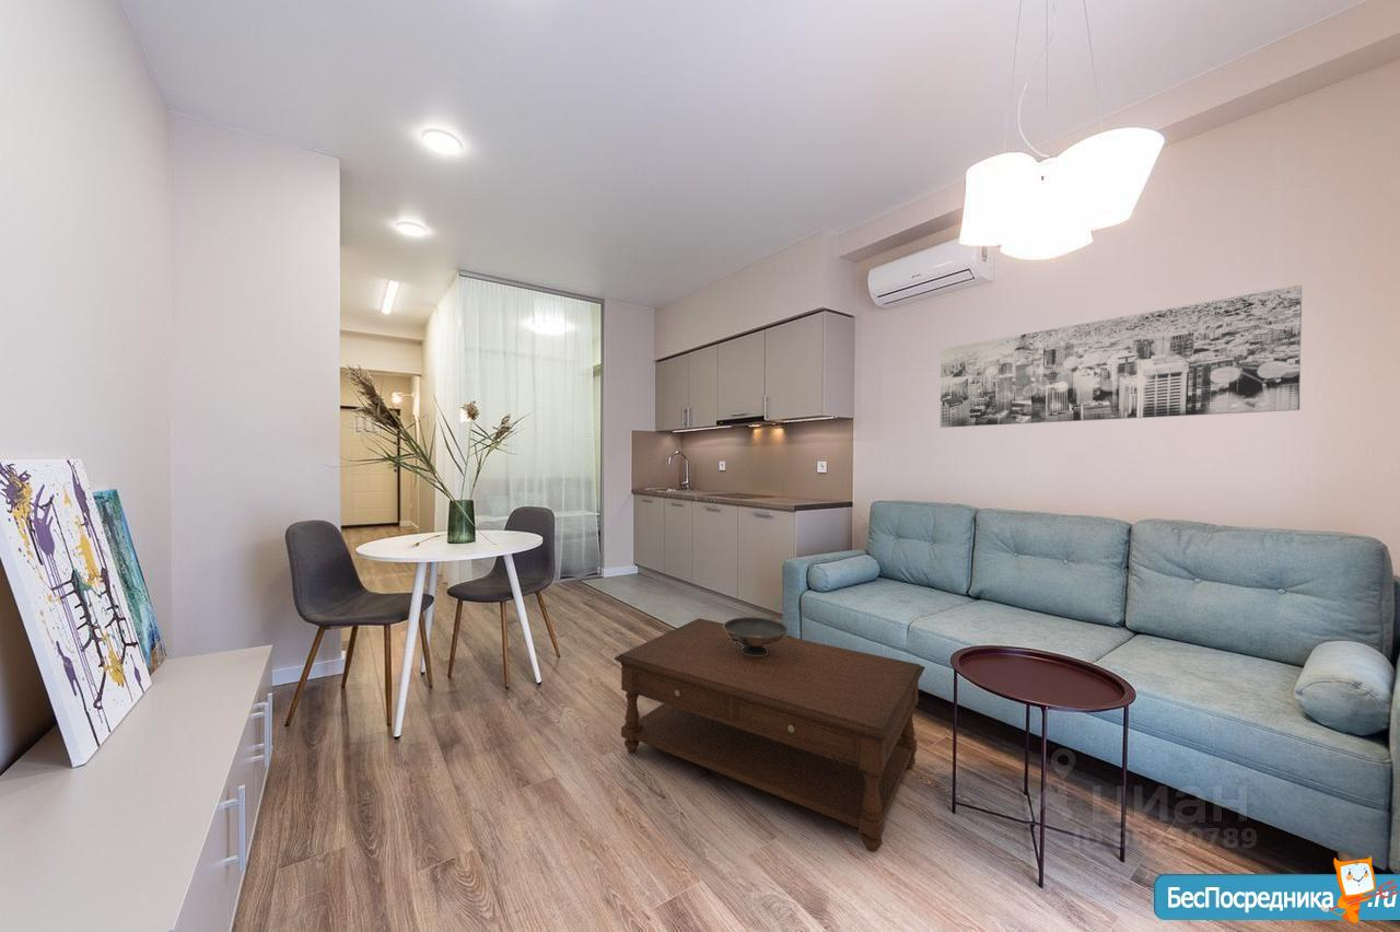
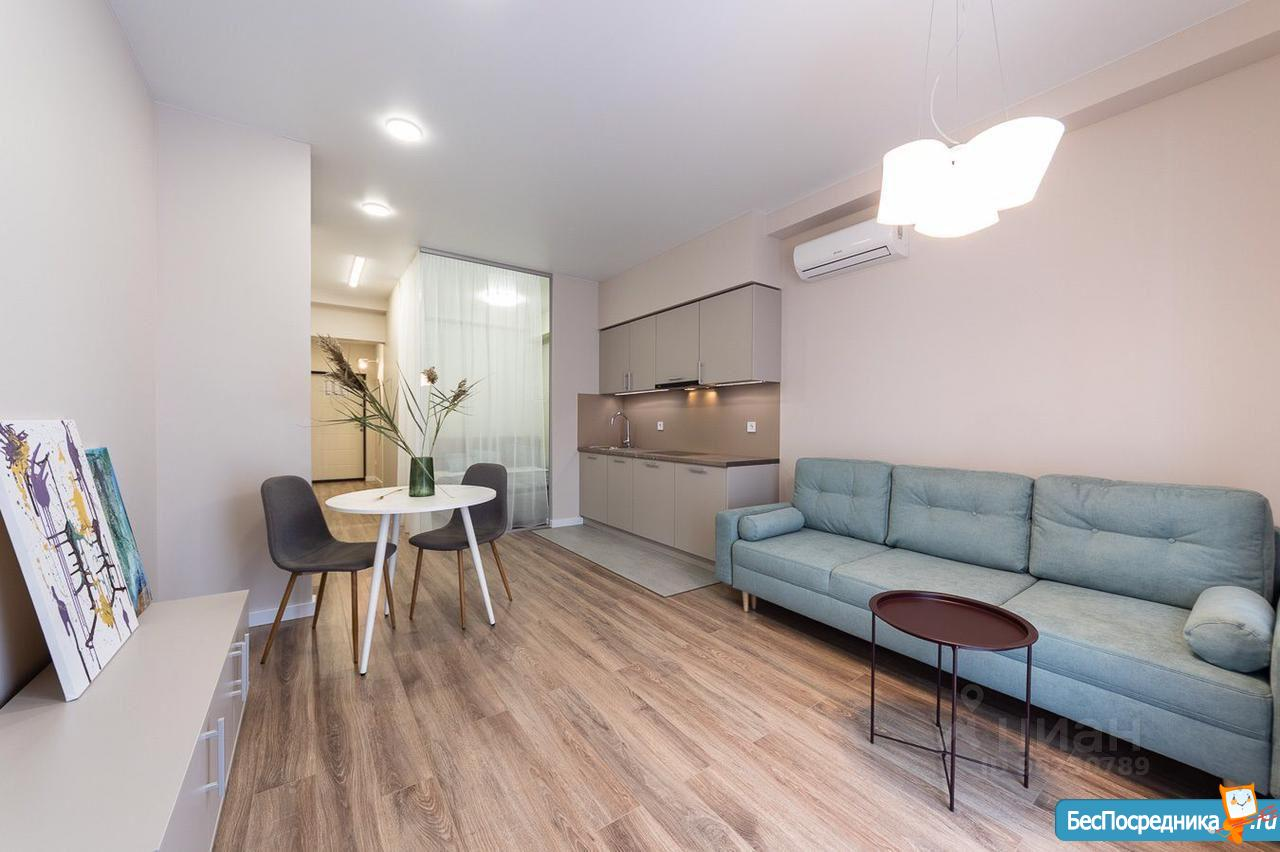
- decorative bowl (755, 638)
- wall art (1081, 372)
- coffee table (766, 708)
